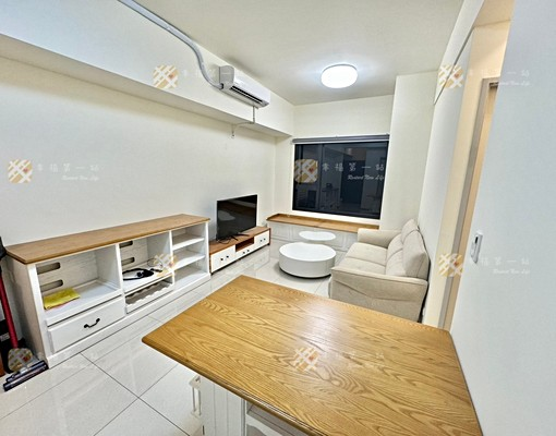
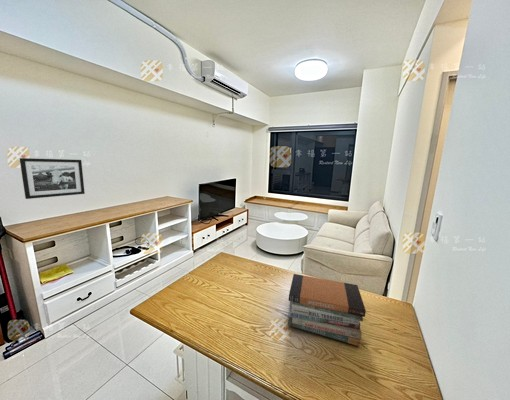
+ book stack (323, 305)
+ picture frame (55, 177)
